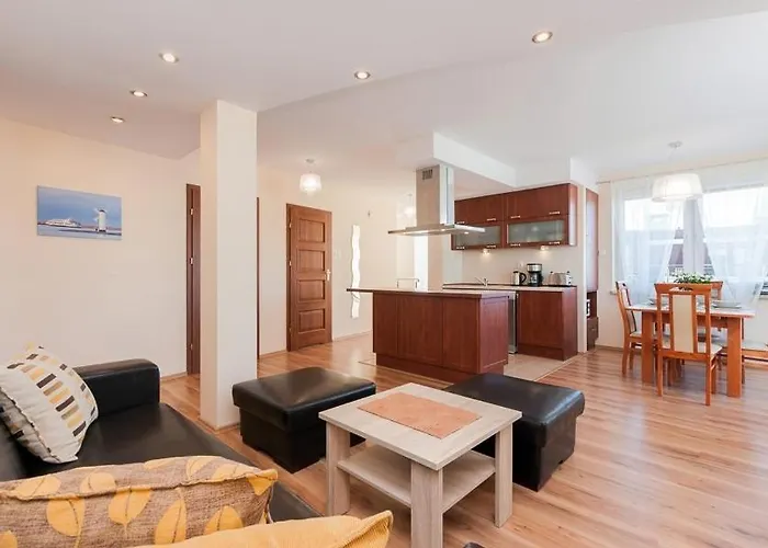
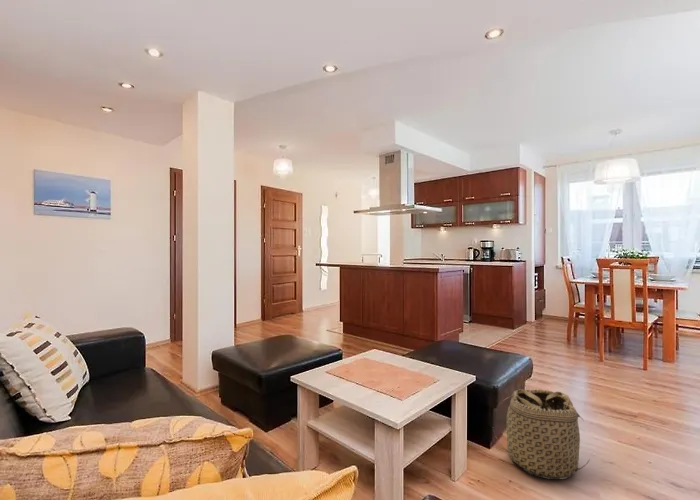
+ basket (538, 425)
